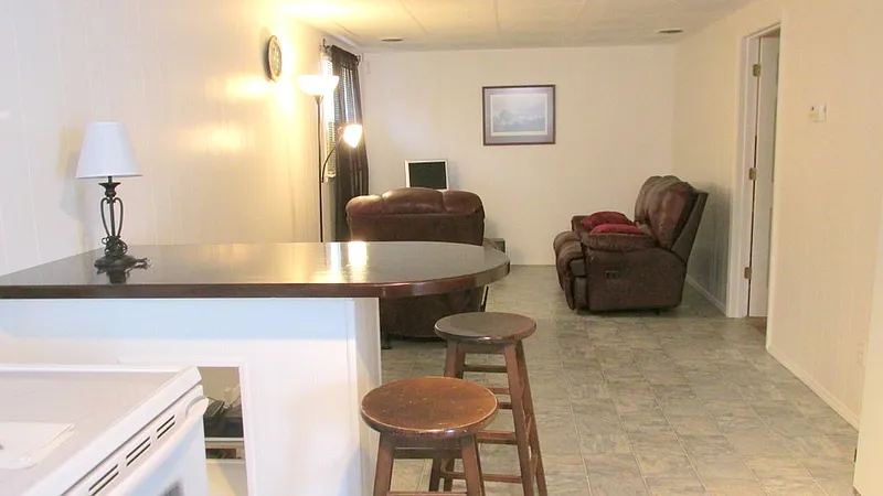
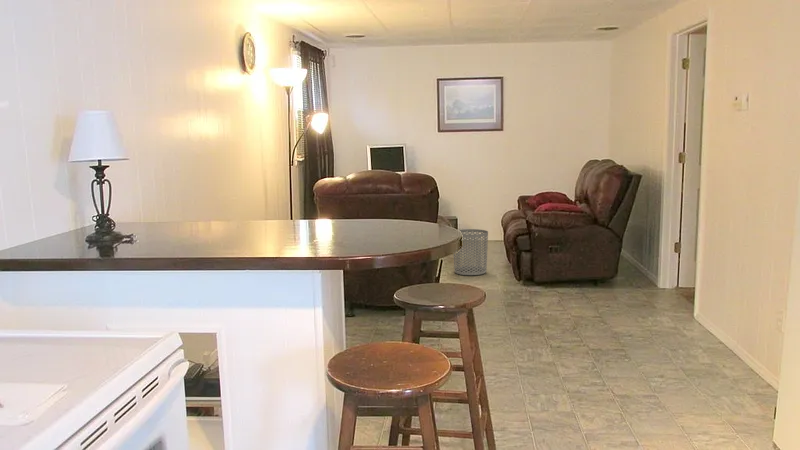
+ waste bin (470, 252)
